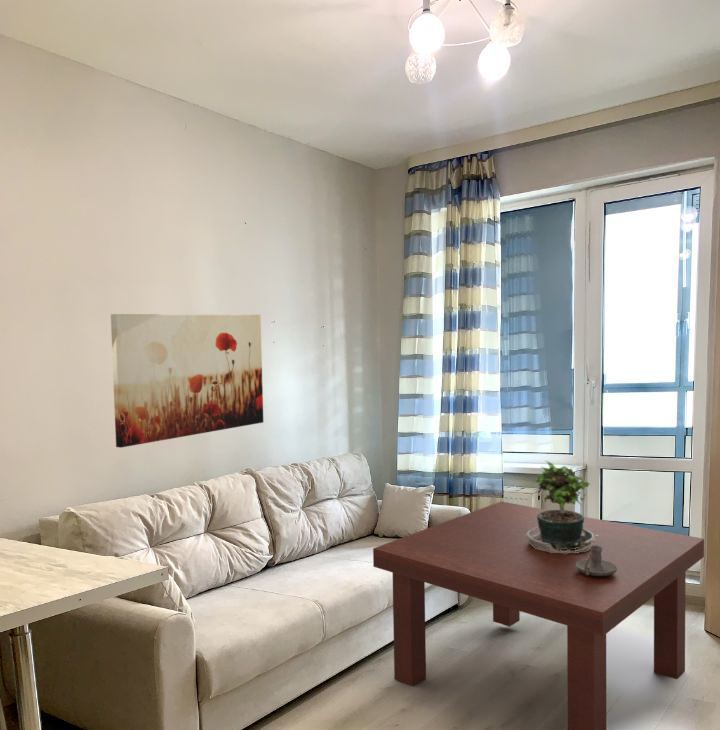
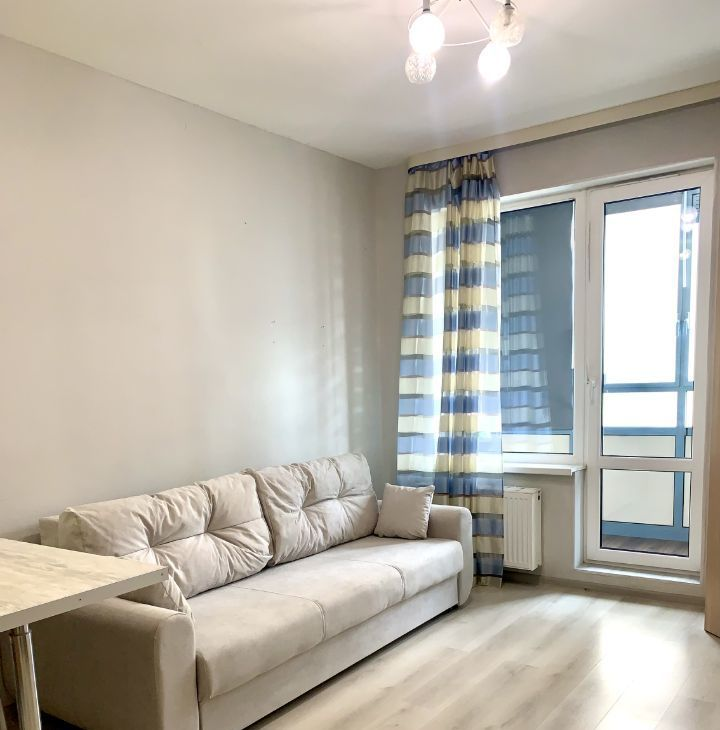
- wall art (195, 374)
- potted plant (562, 501)
- coffee table (540, 610)
- candle holder (594, 560)
